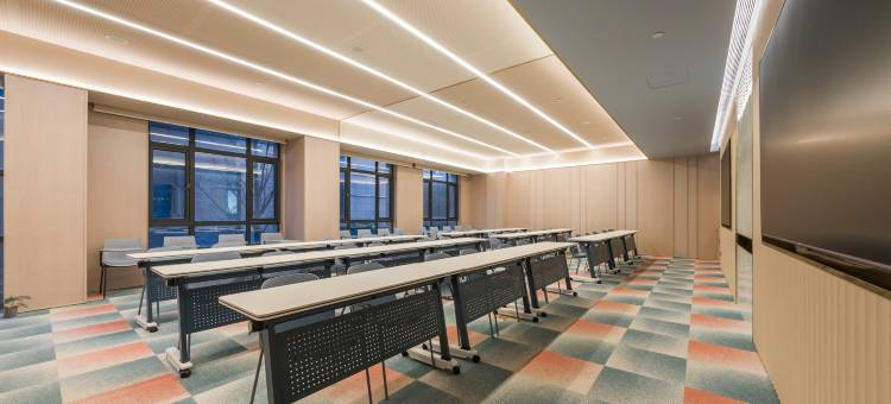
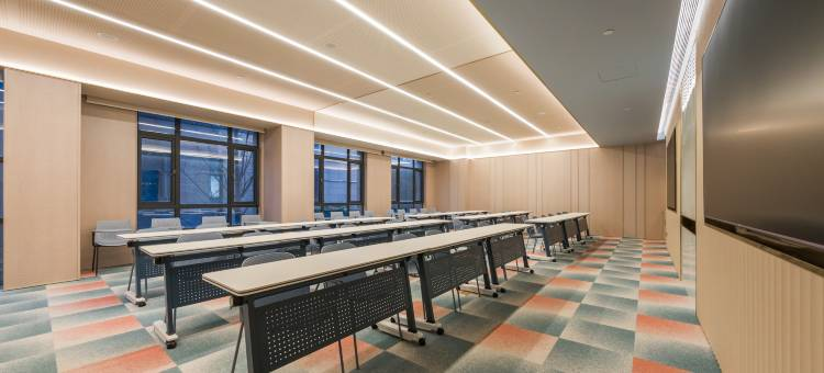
- potted plant (13, 305)
